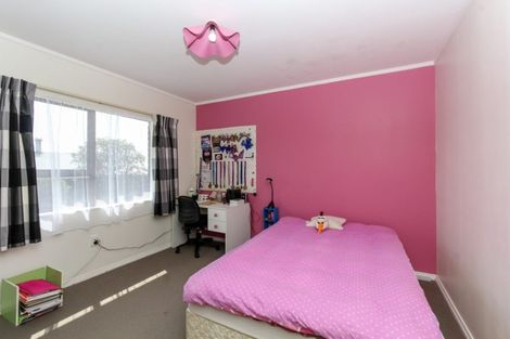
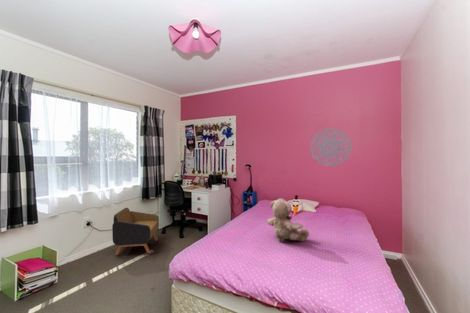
+ teddy bear (287, 217)
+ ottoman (137, 228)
+ wall decoration (330, 146)
